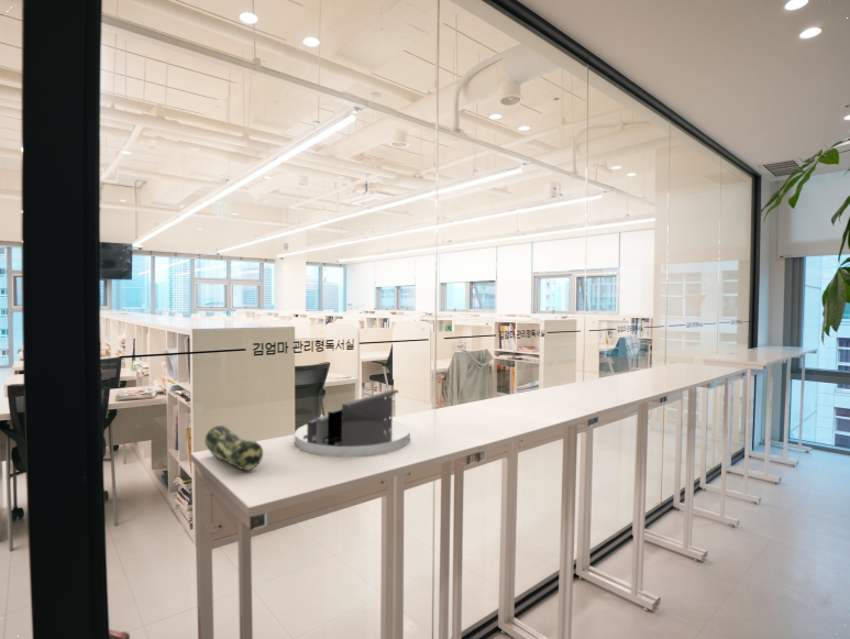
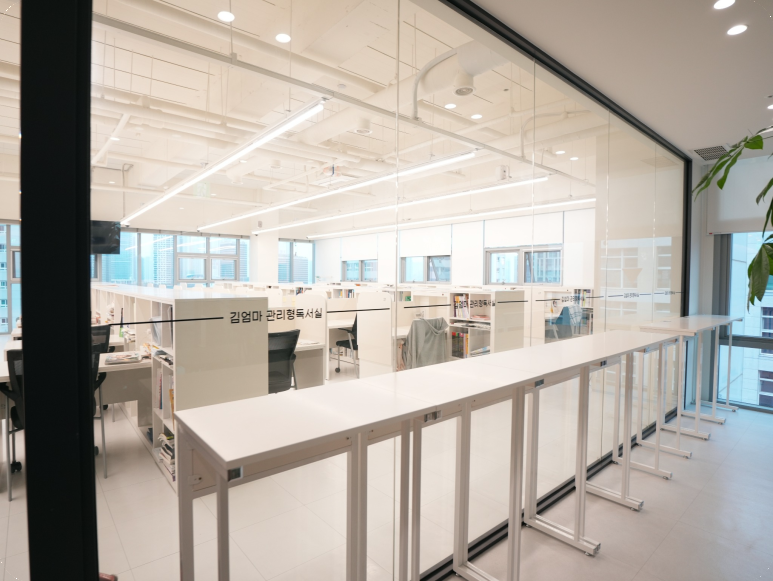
- desk organizer (353, 416)
- pencil case (233, 448)
